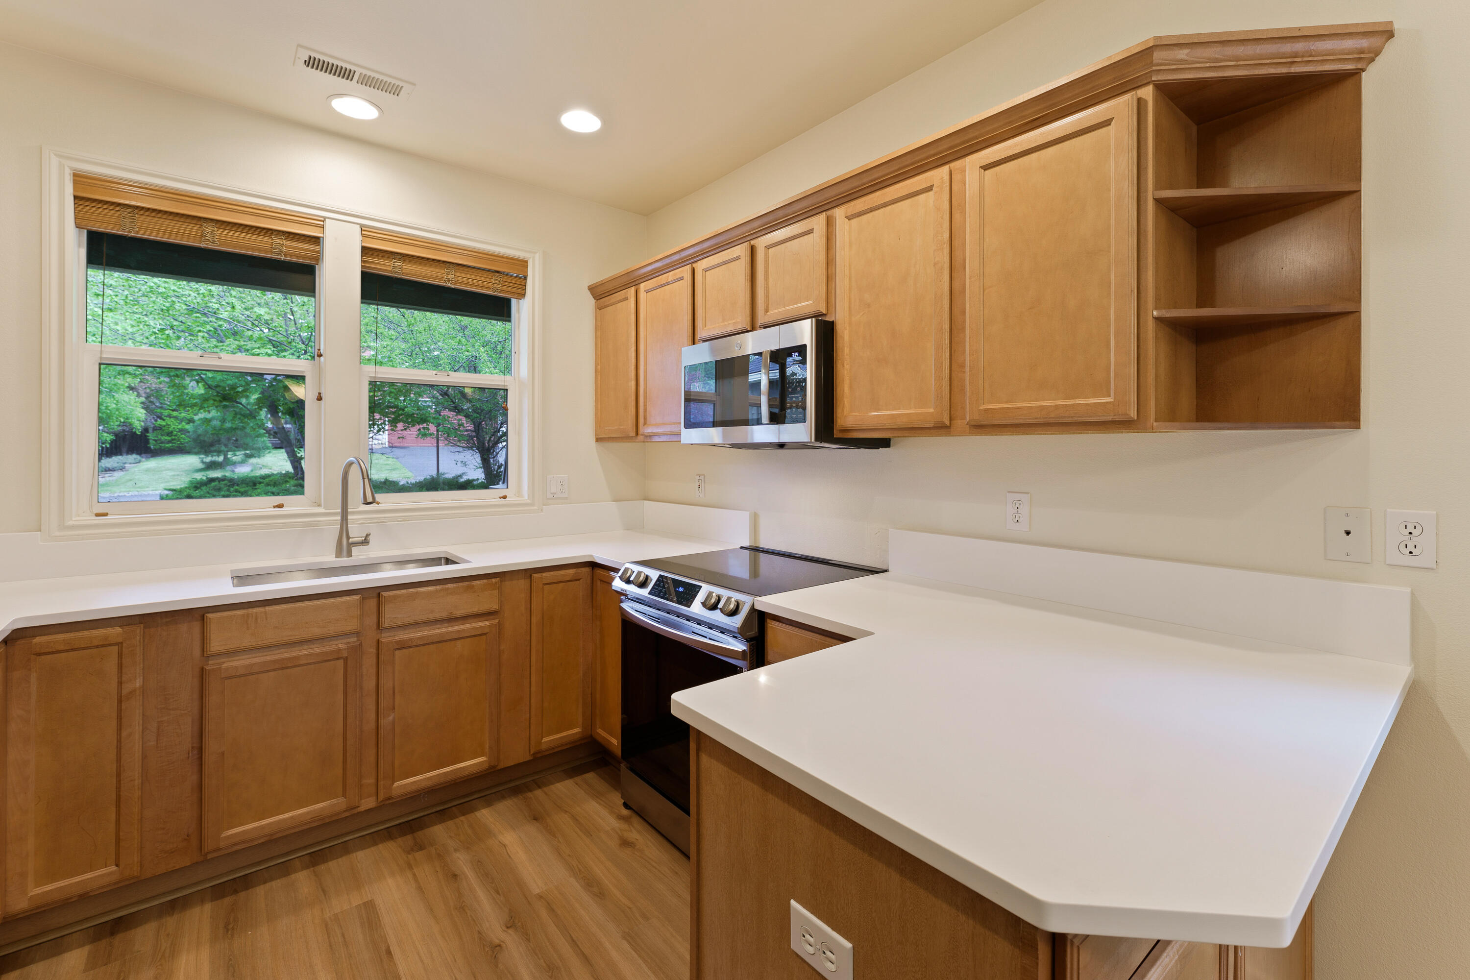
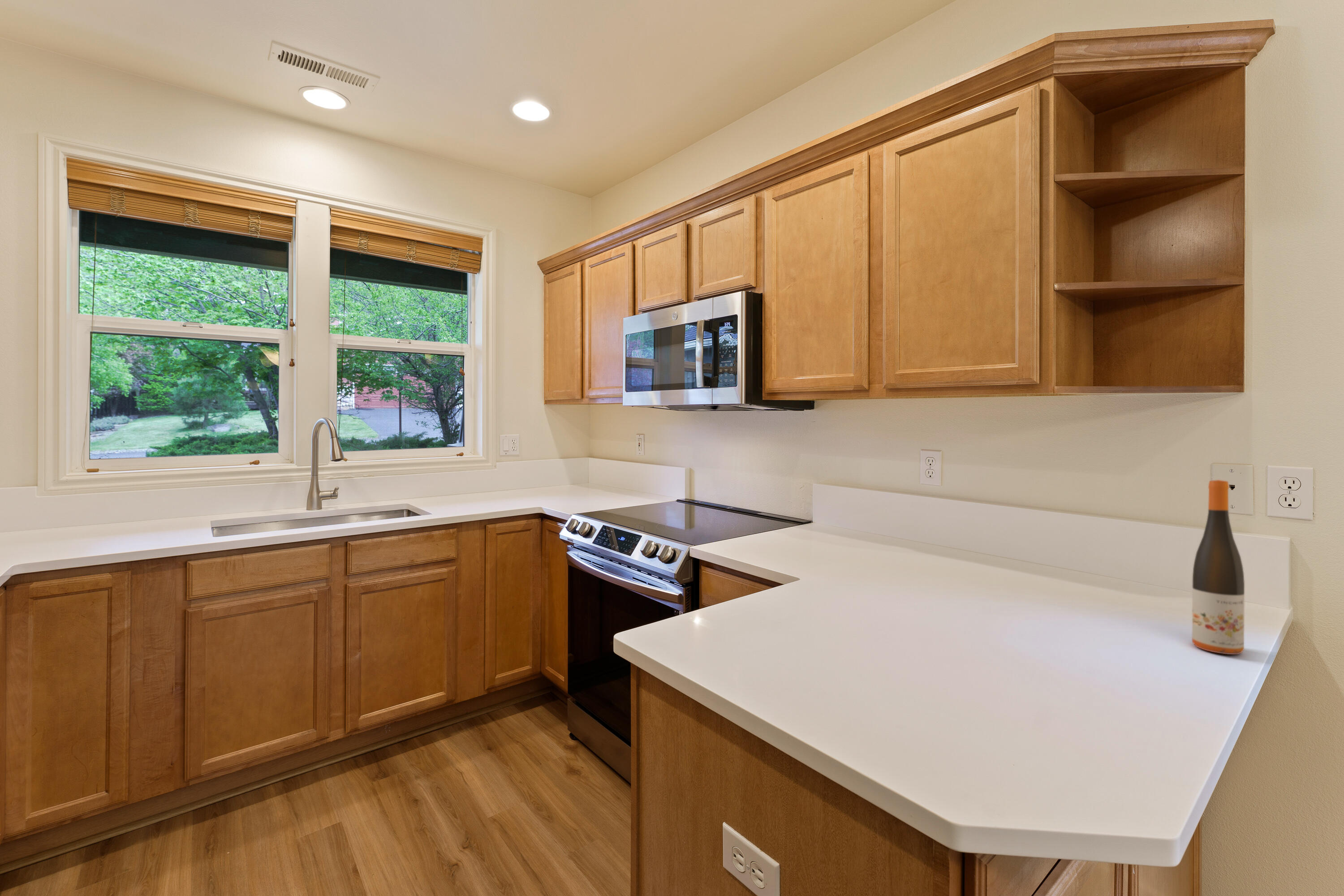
+ wine bottle (1218, 564)
